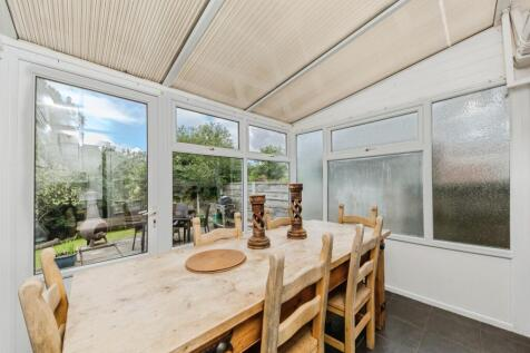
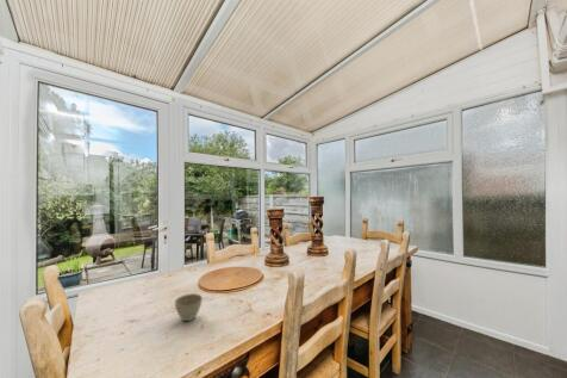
+ flower pot (188, 308)
